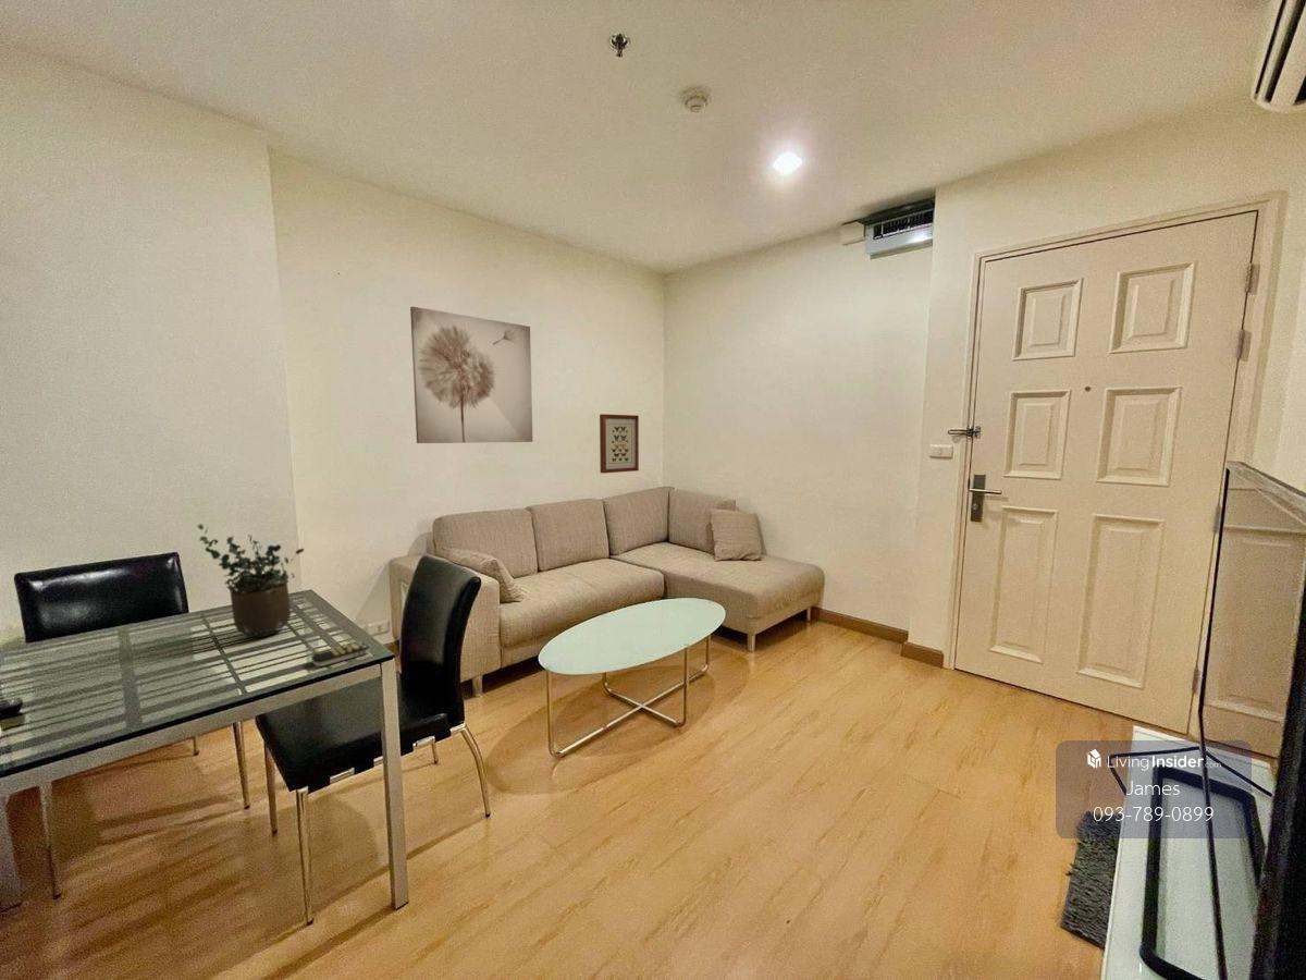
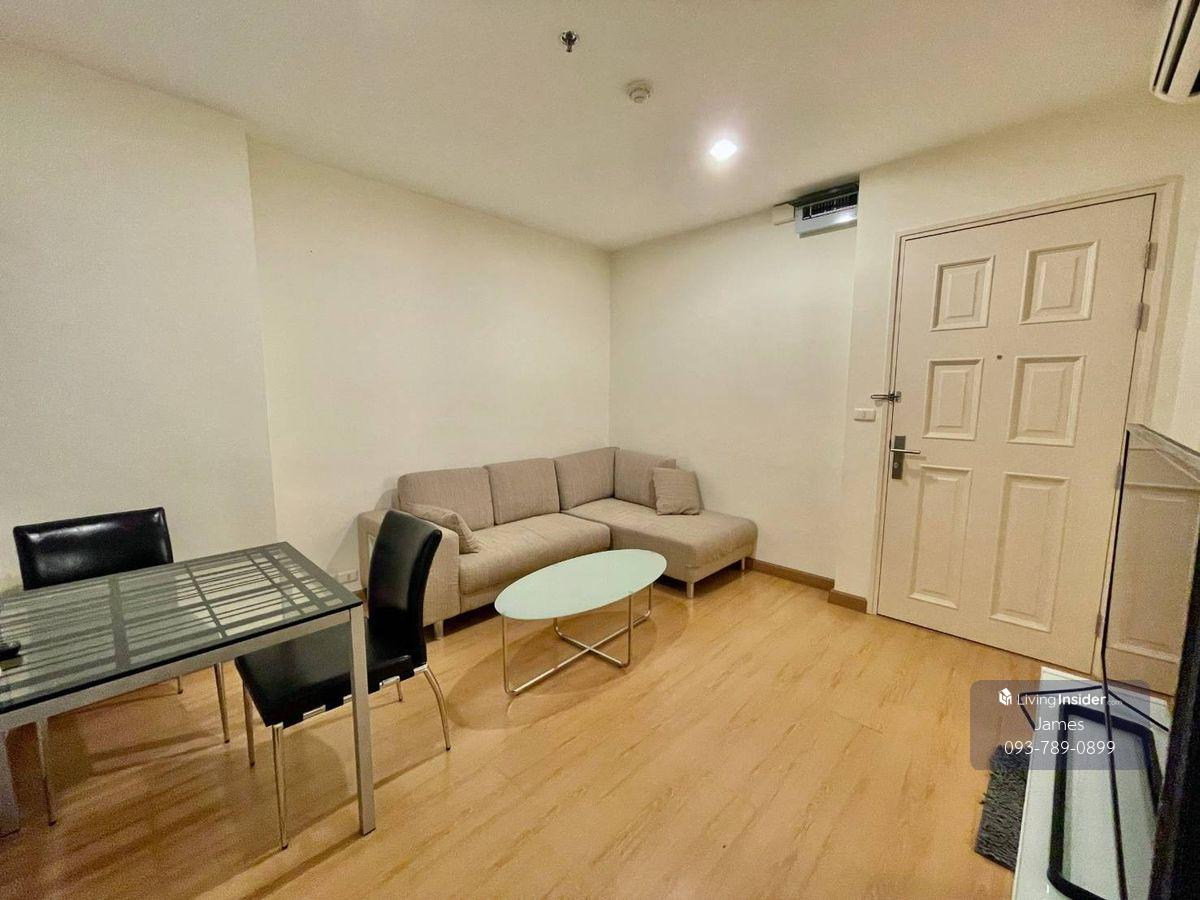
- wall art (477, 380)
- potted plant (251, 577)
- remote control (341, 653)
- wall art (619, 443)
